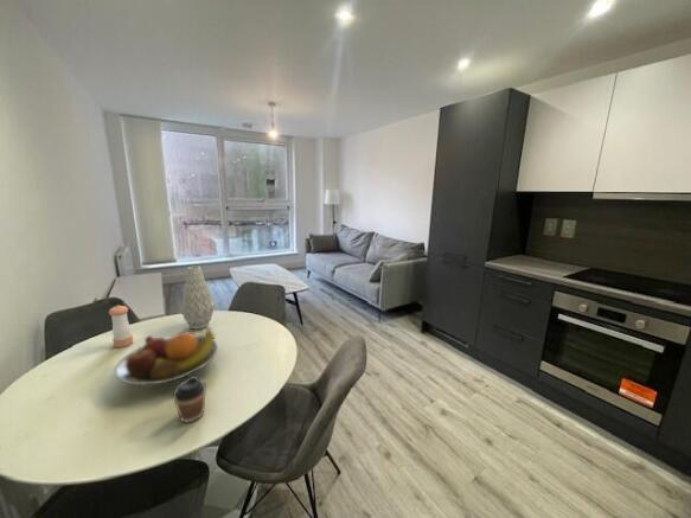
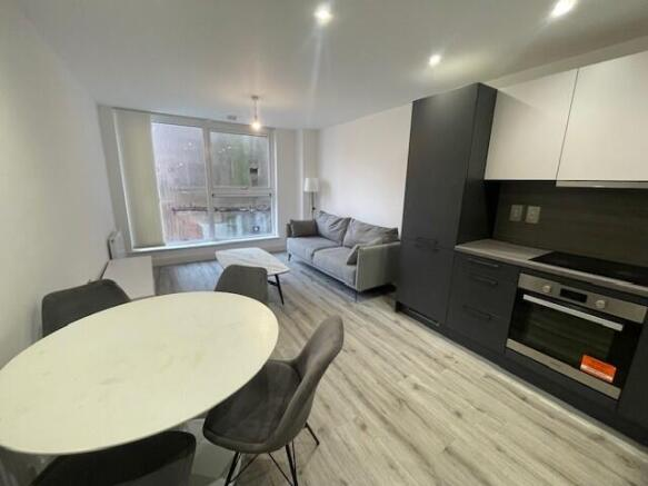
- pepper shaker (120, 324)
- vase (197, 296)
- fruit bowl (169, 352)
- coffee cup (190, 397)
